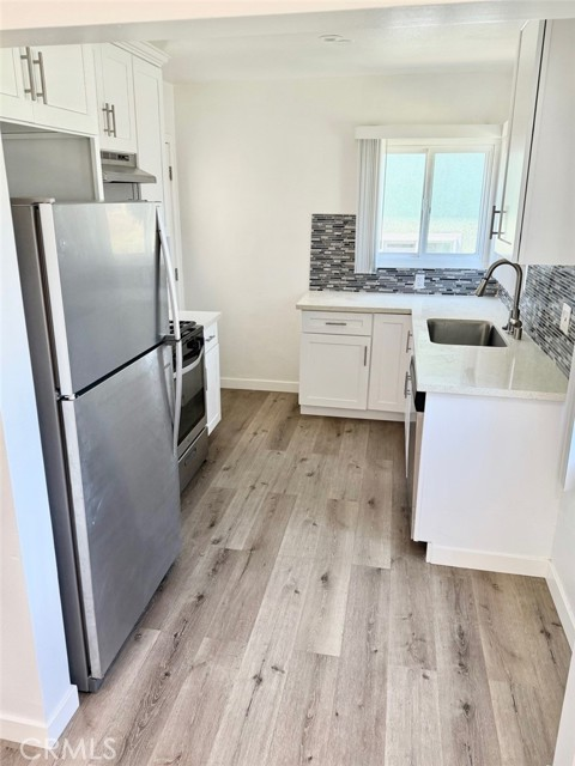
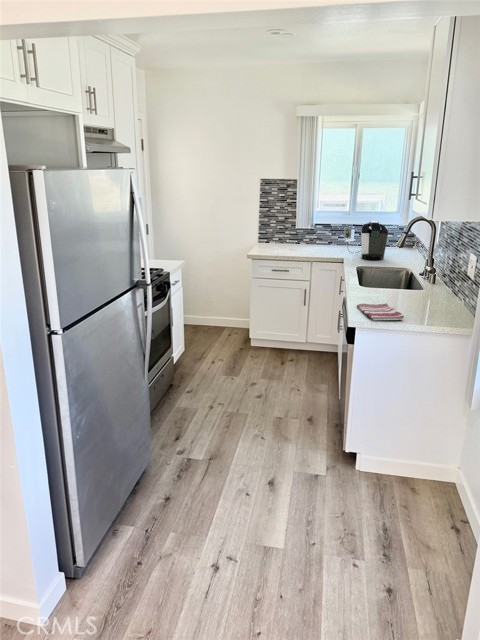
+ coffee maker (366, 239)
+ dish towel (379, 311)
